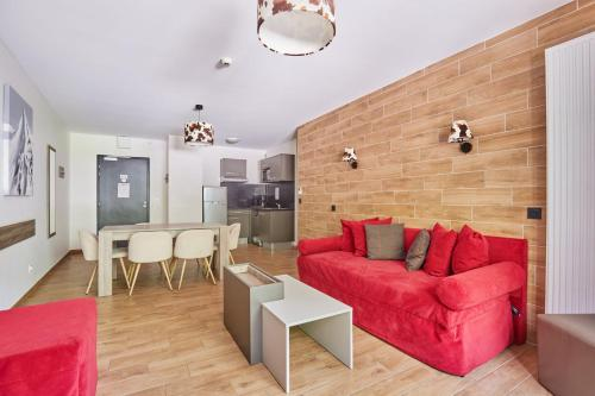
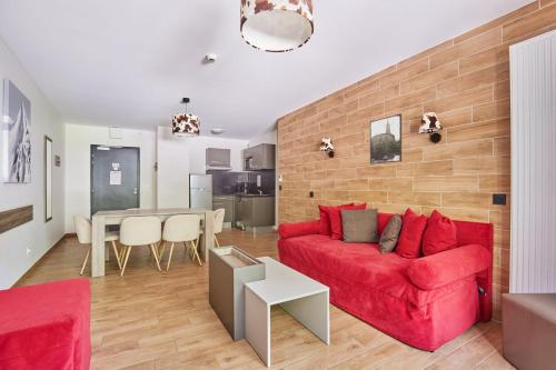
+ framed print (385, 140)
